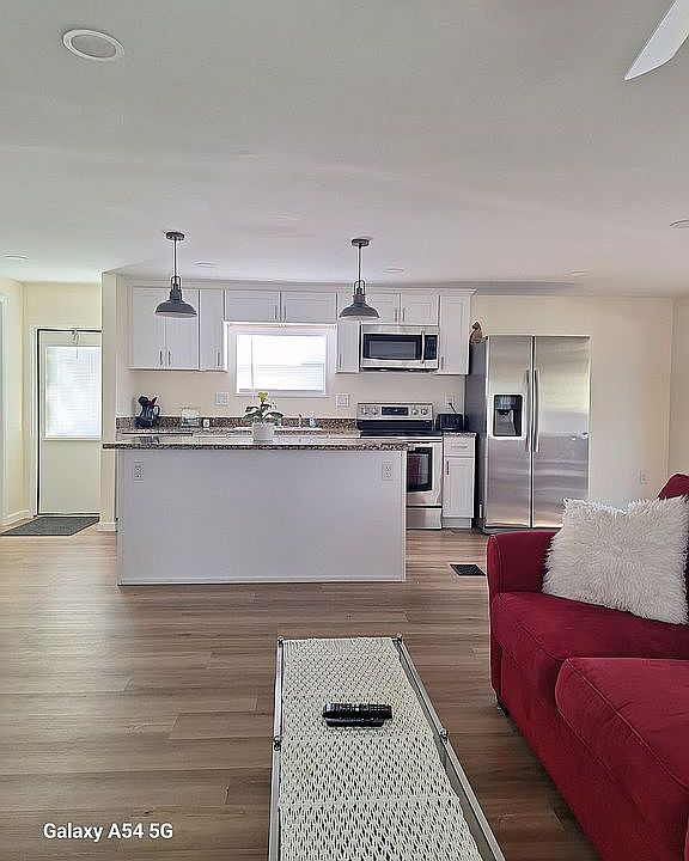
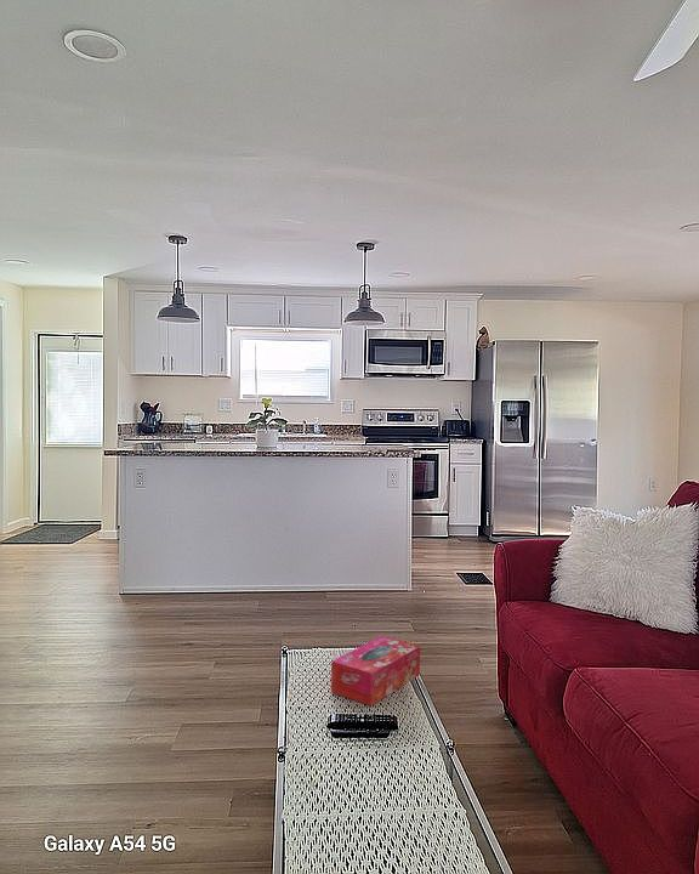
+ tissue box (376, 668)
